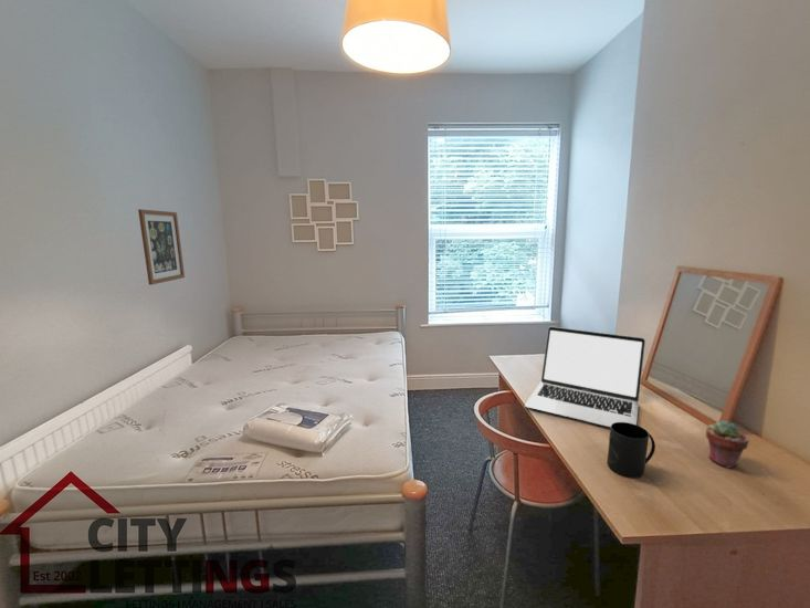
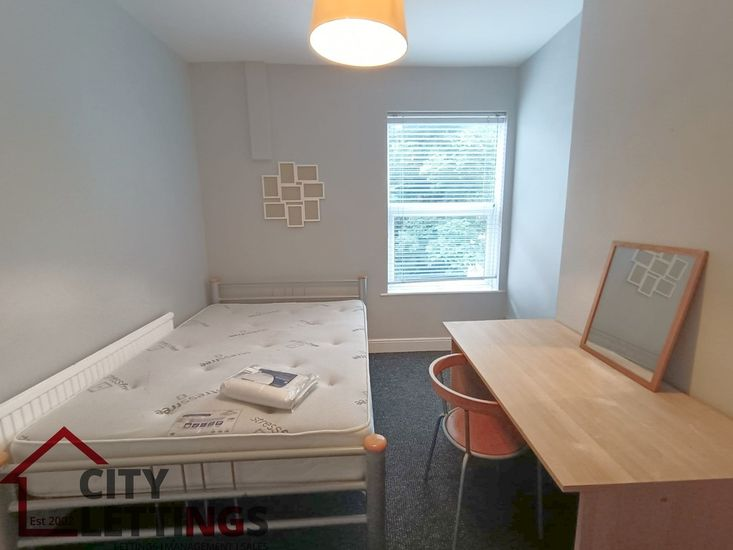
- laptop (585, 373)
- wall art (164, 247)
- potted succulent (725, 441)
- mug (632, 448)
